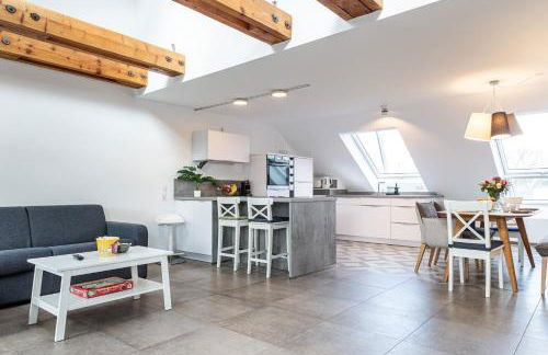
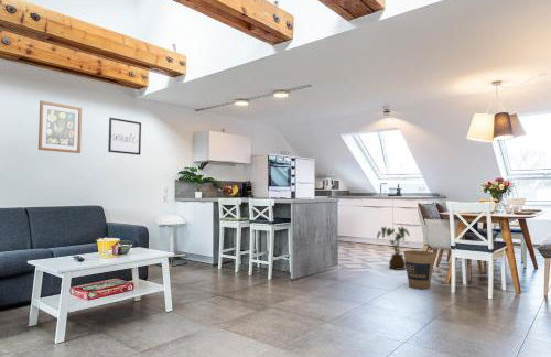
+ wall art (125, 137)
+ trash can (419, 269)
+ wall art (61, 128)
+ house plant (393, 247)
